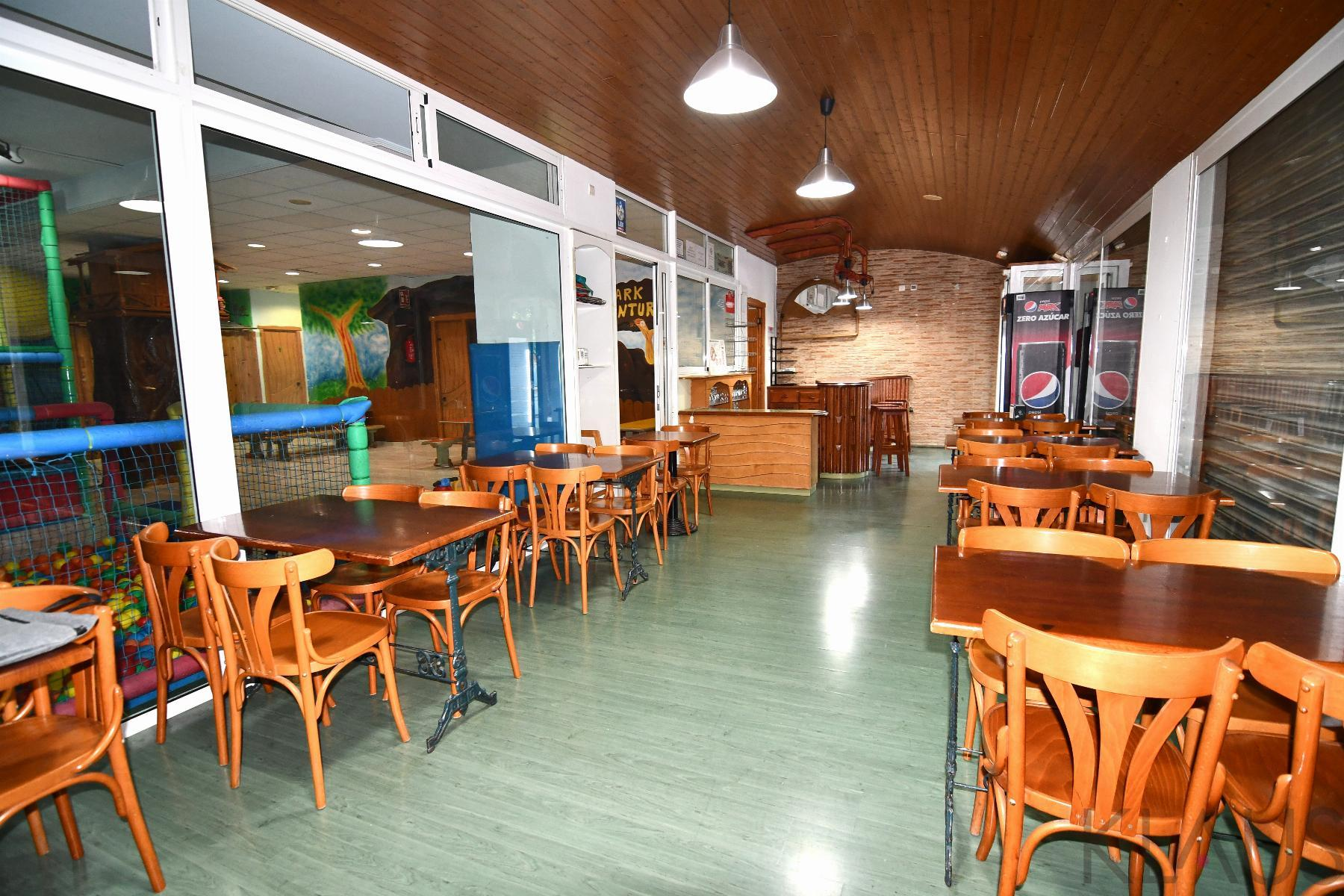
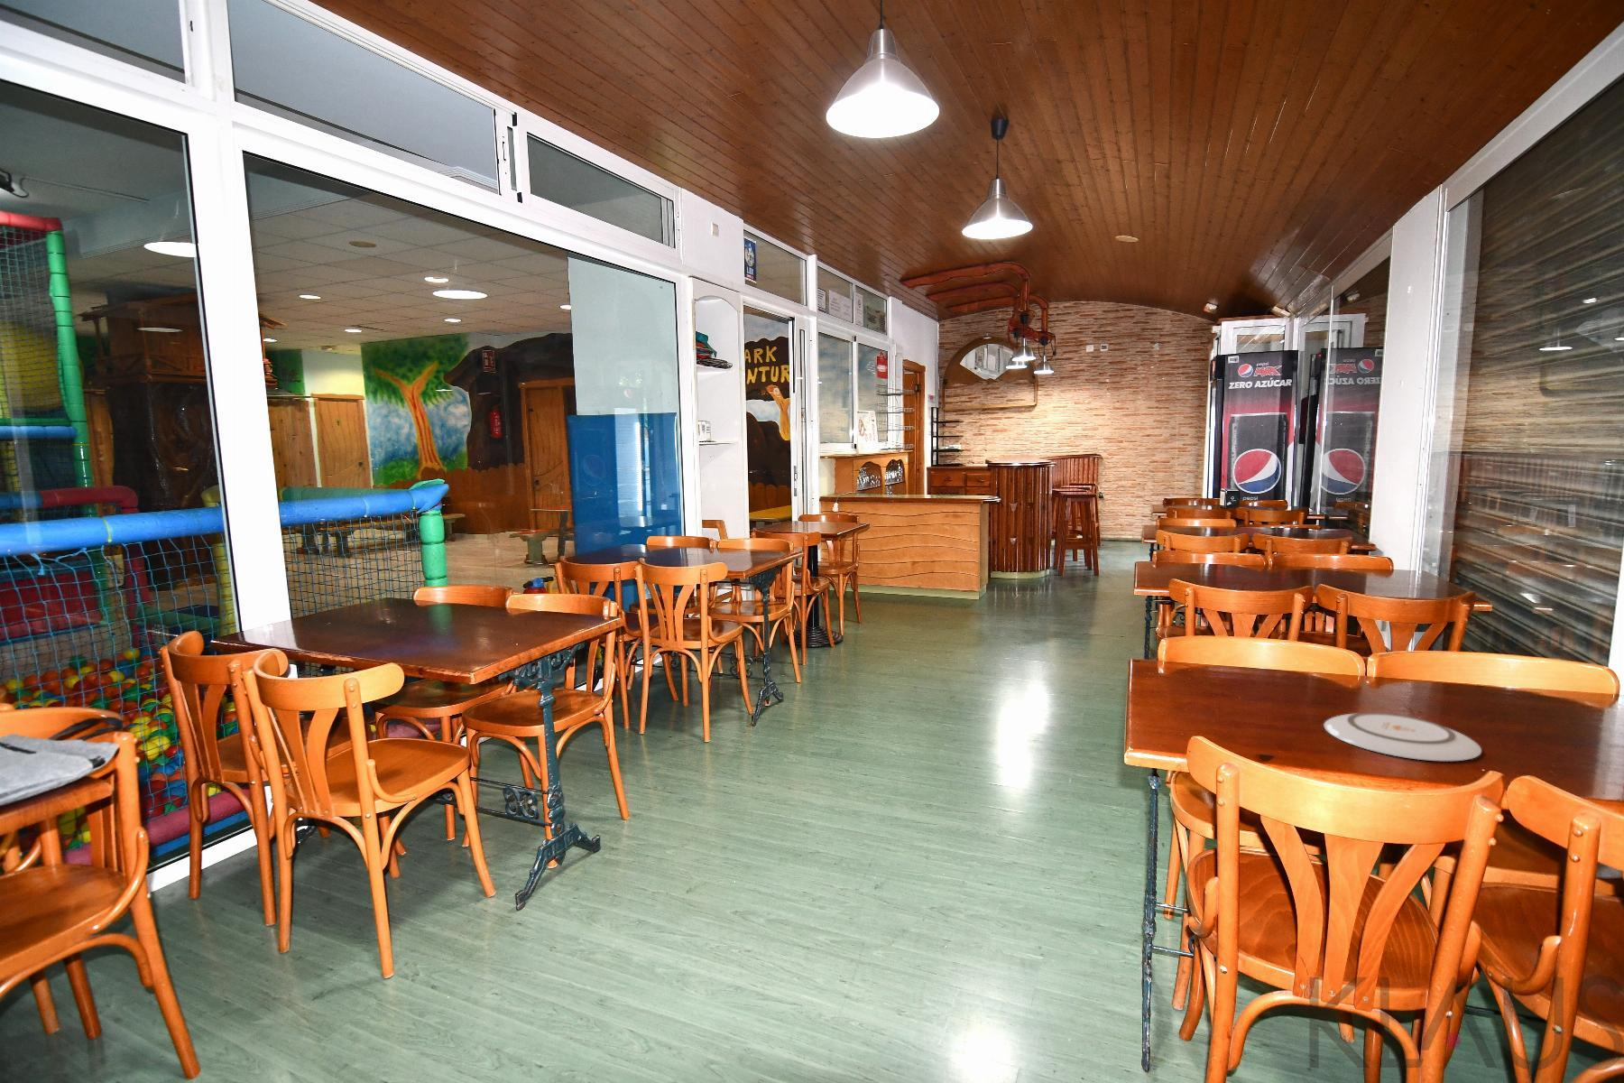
+ plate (1398, 731)
